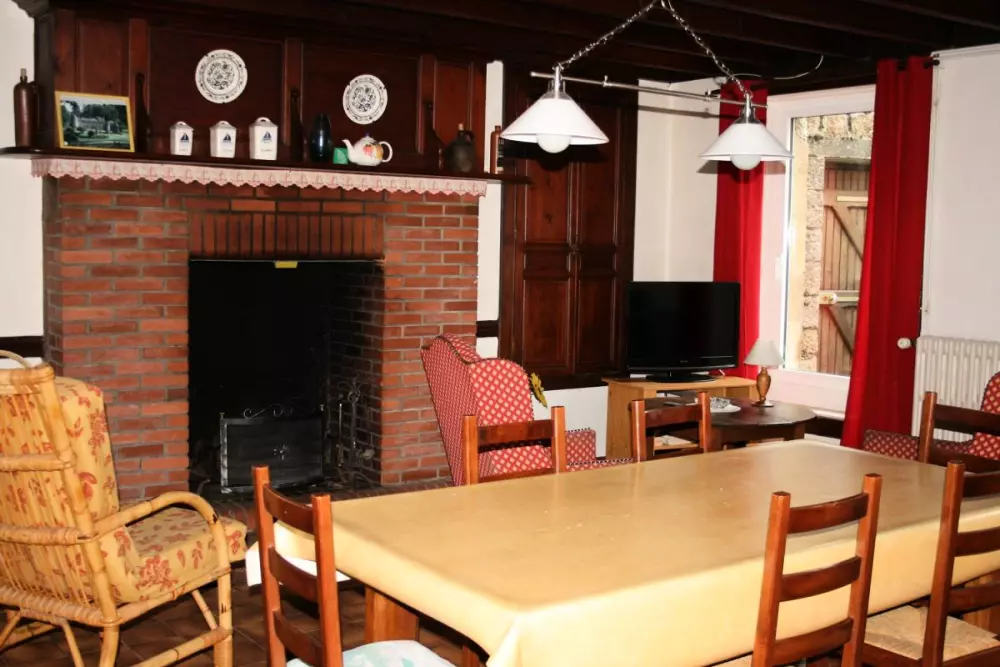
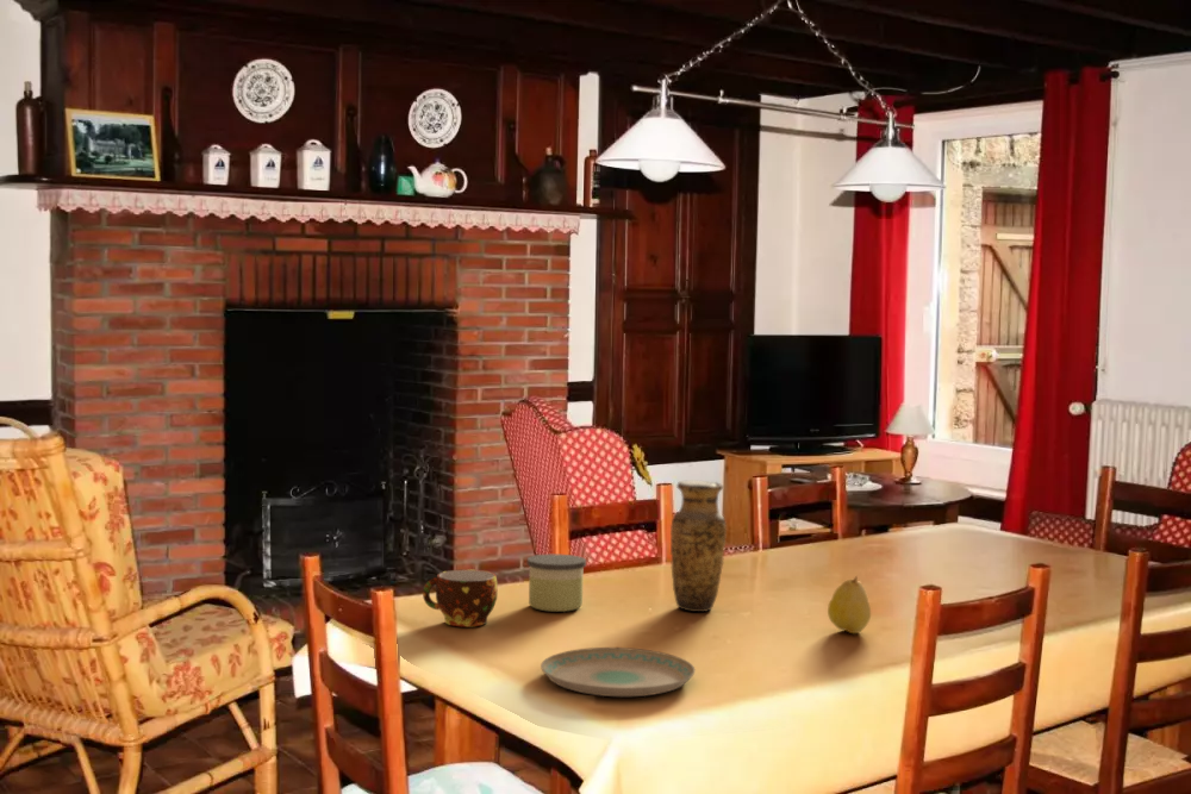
+ cup (462, 599)
+ vase (698, 545)
+ fruit (849, 602)
+ plate (617, 673)
+ candle (555, 582)
